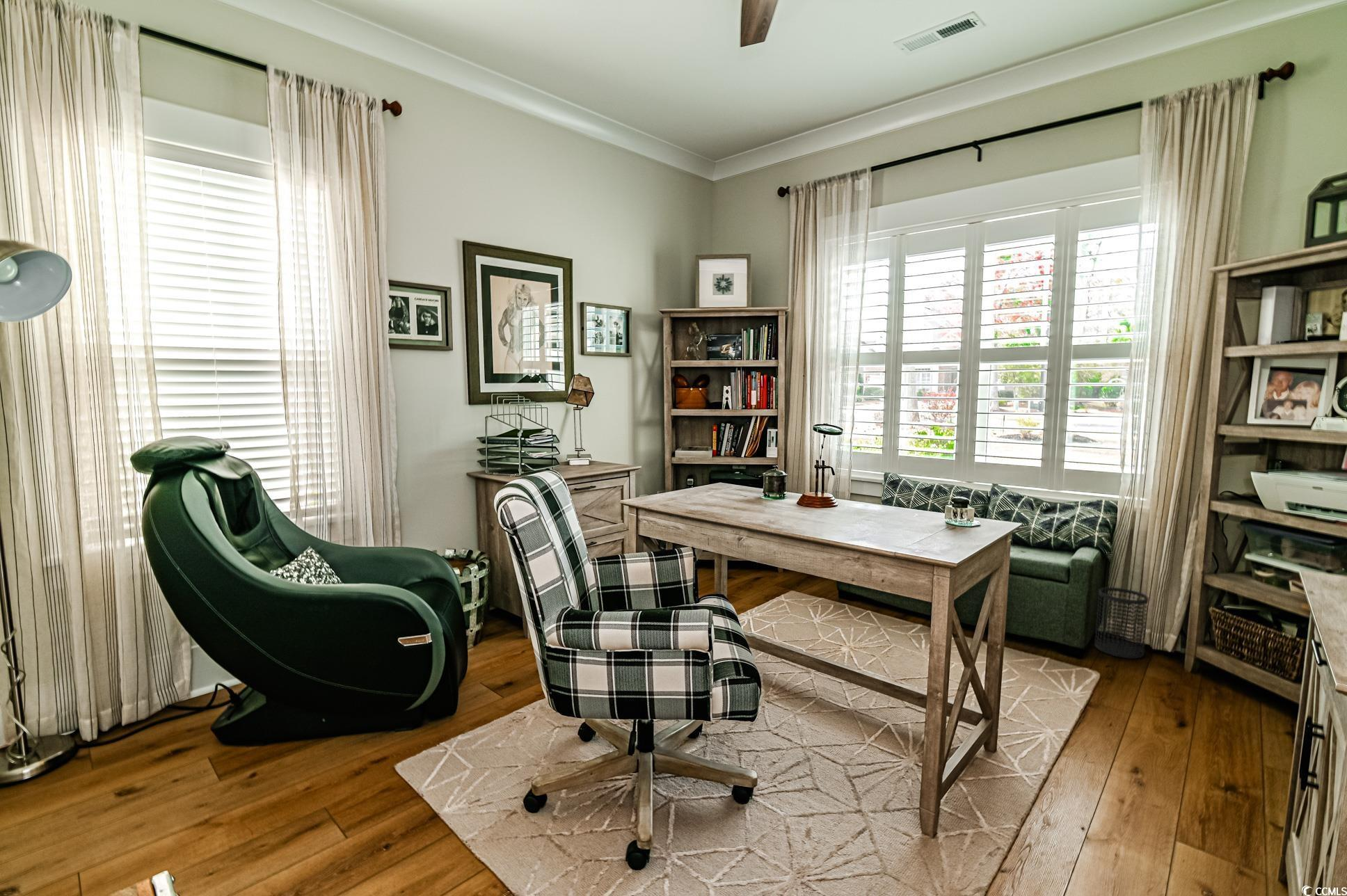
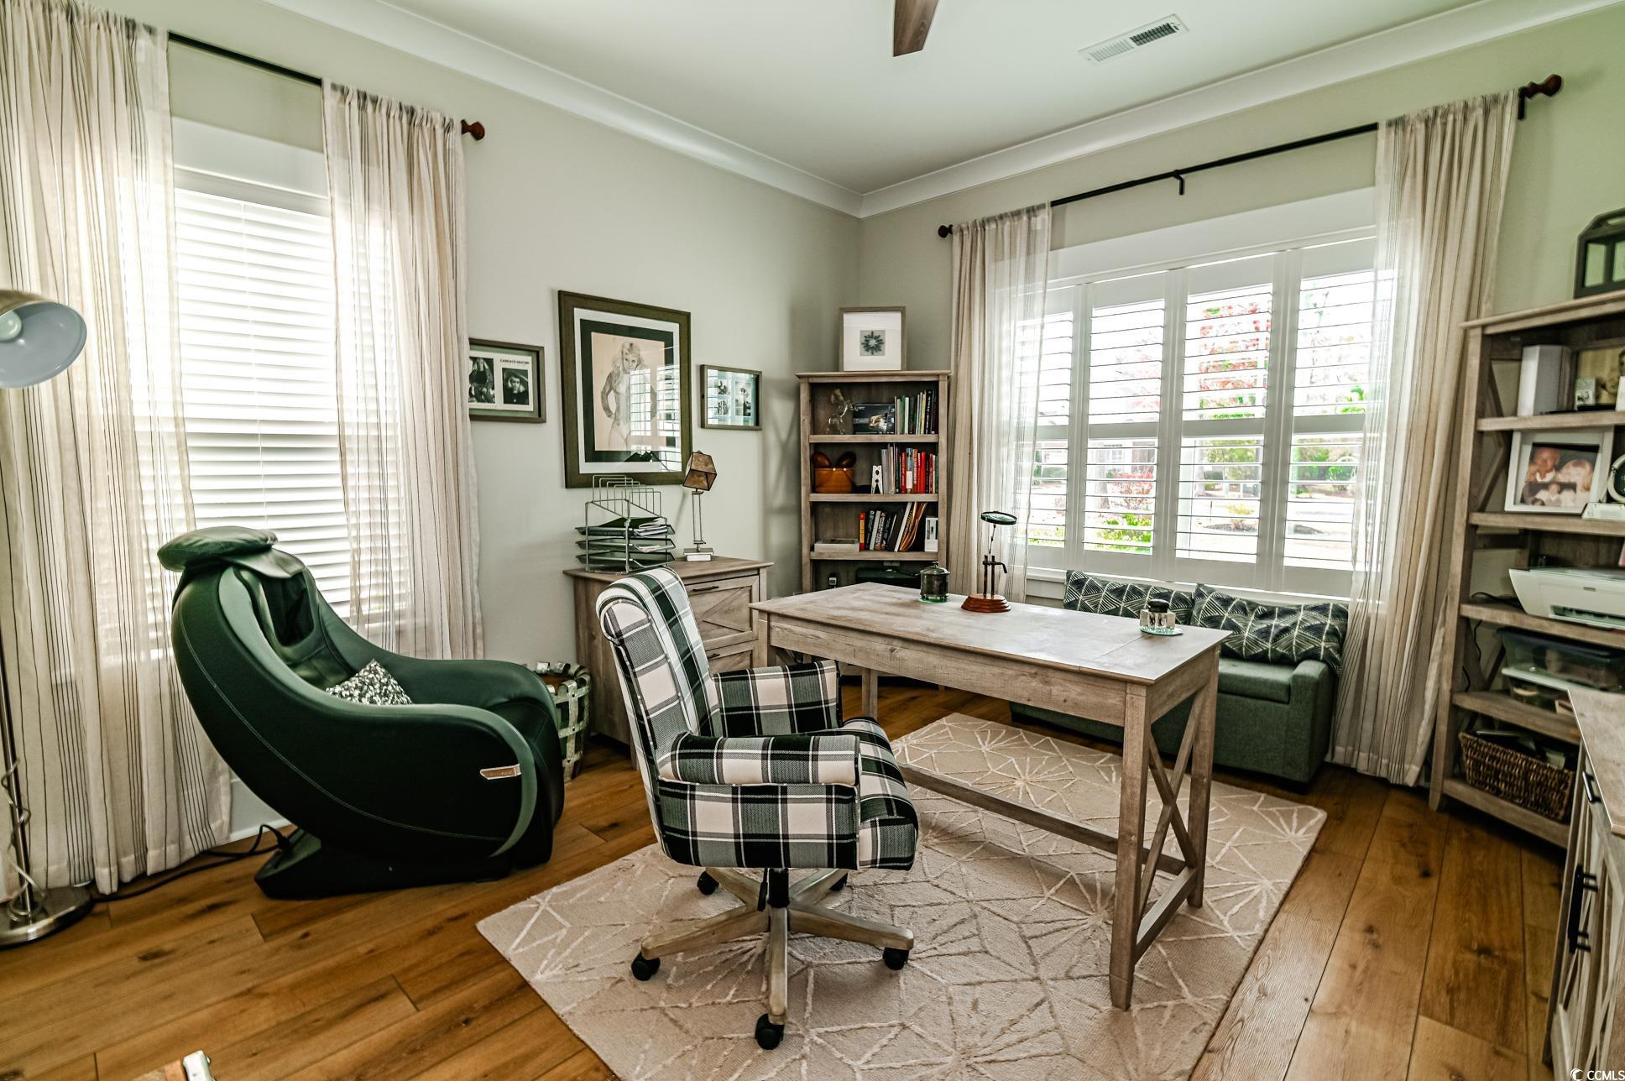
- wastebasket (1121, 622)
